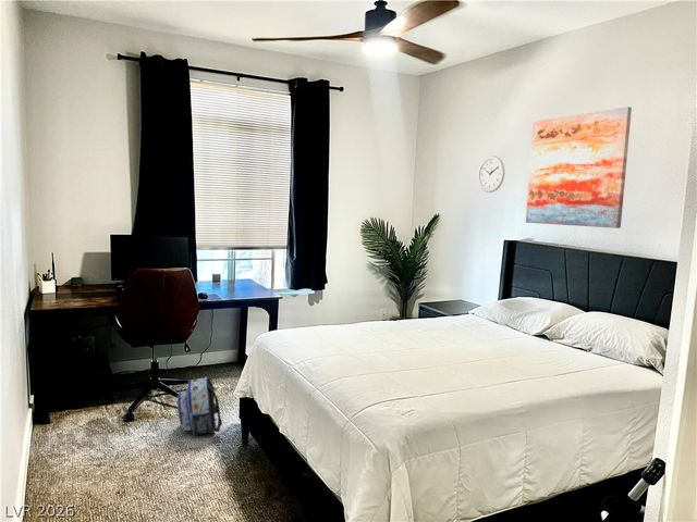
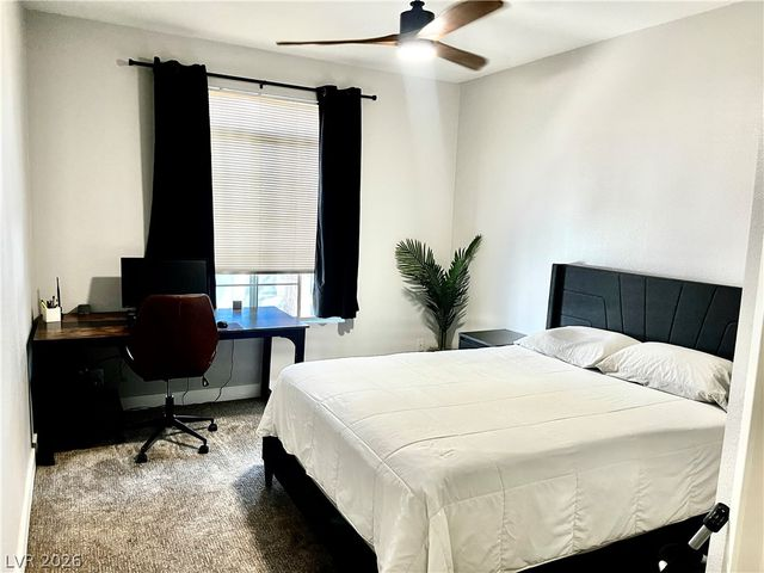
- wall art (573, 171)
- backpack (198, 403)
- wall clock (490, 174)
